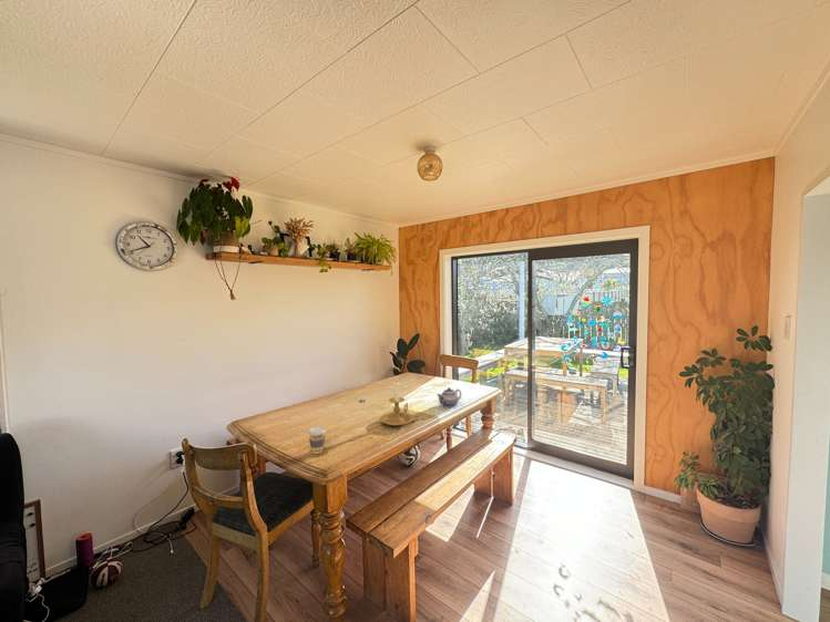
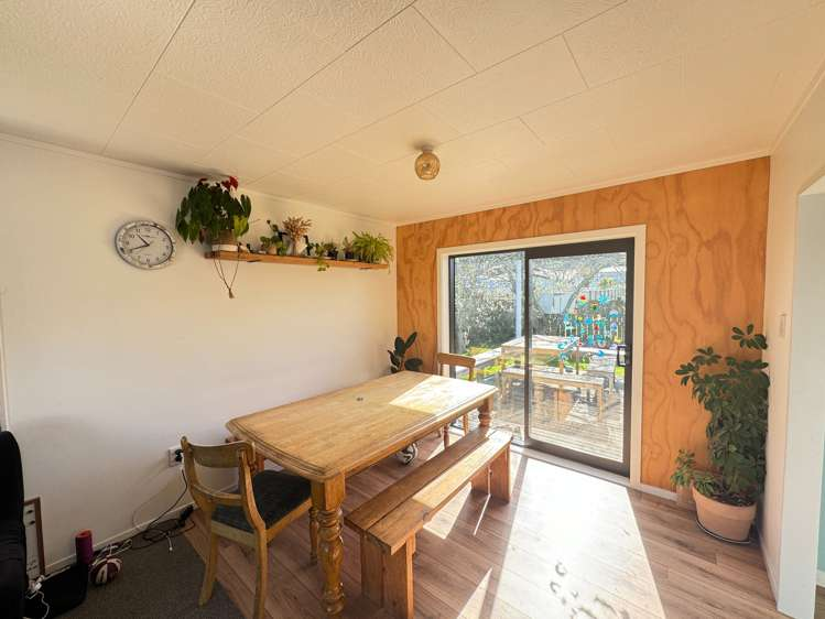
- teapot (449, 396)
- candle holder (397, 401)
- coffee cup (317, 440)
